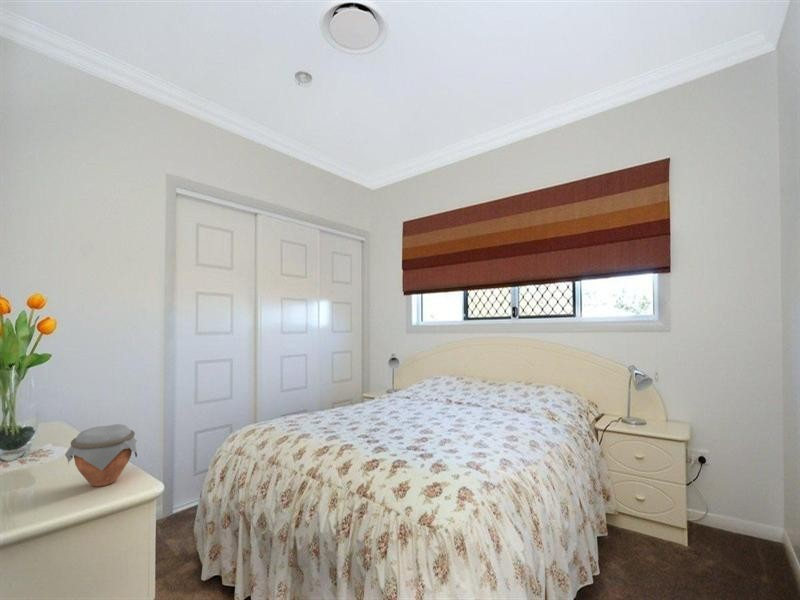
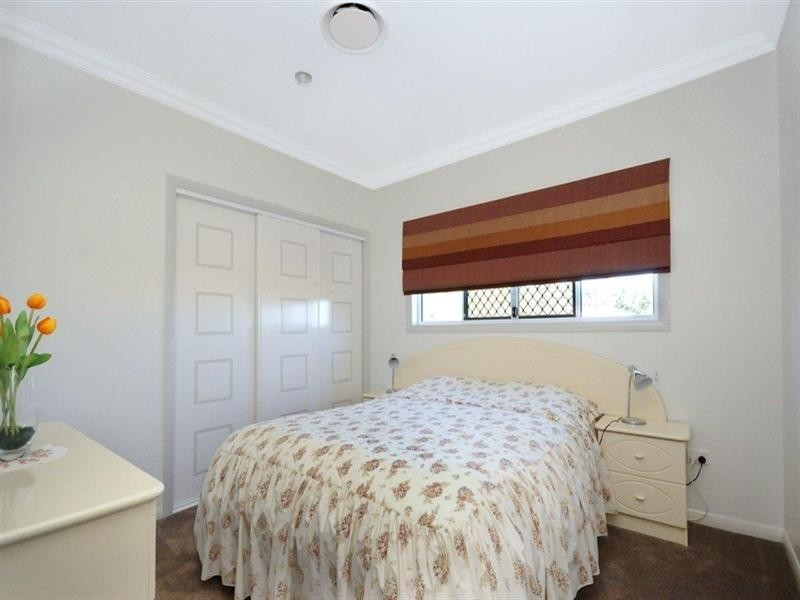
- jar (104, 455)
